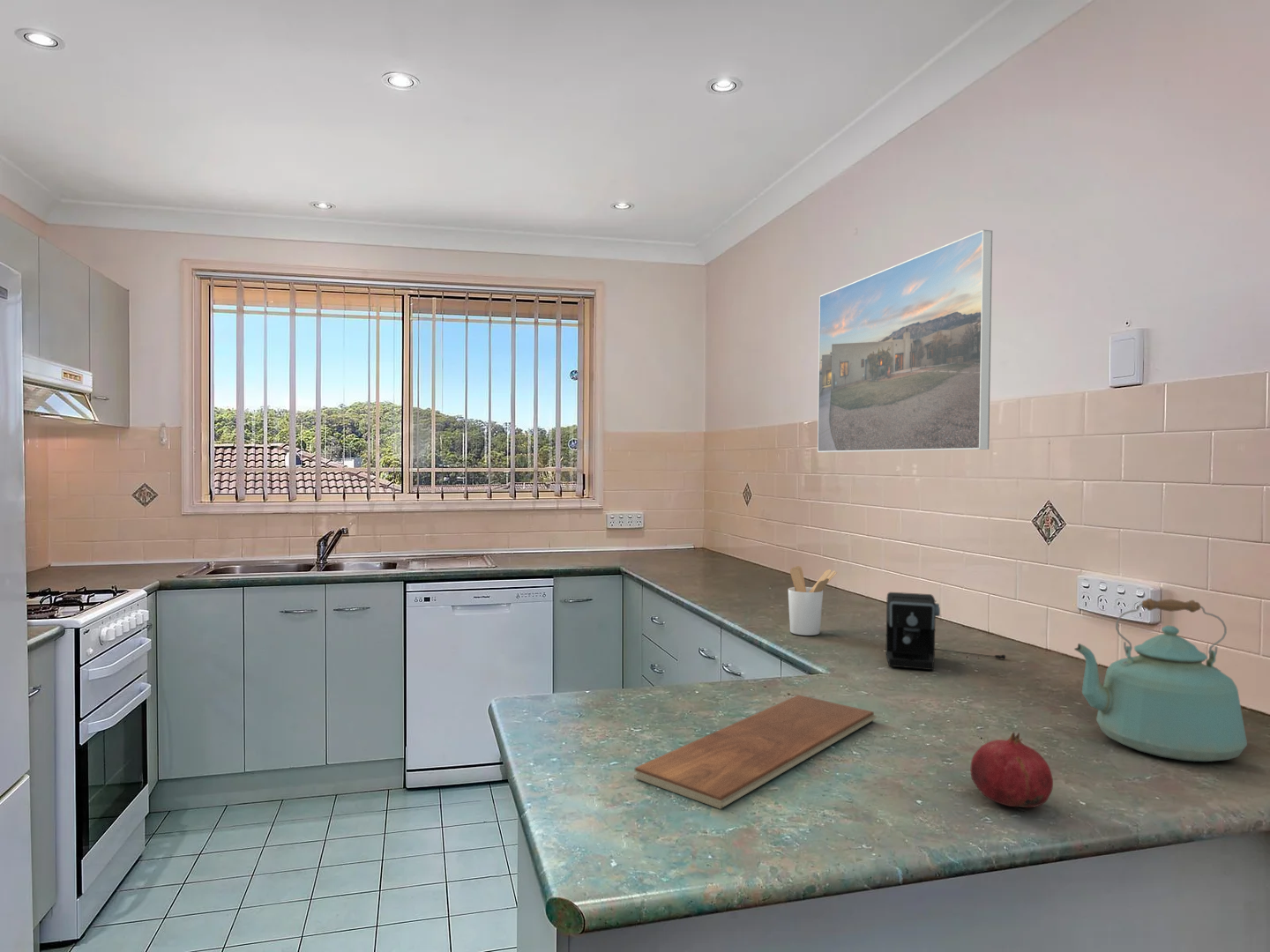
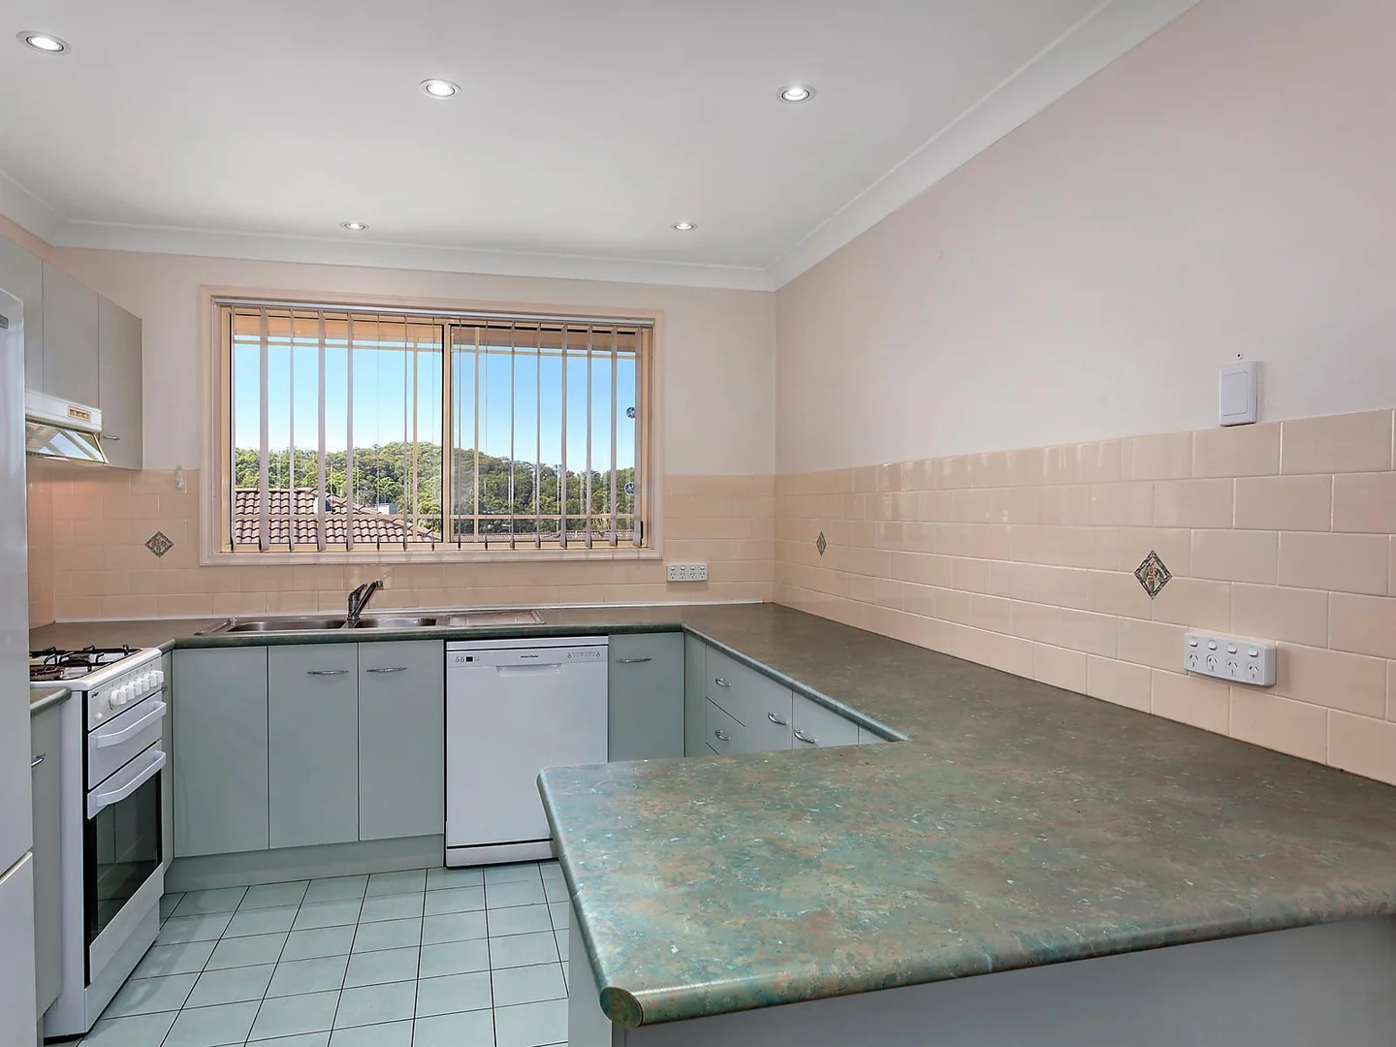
- fruit (1011, 767)
- chopping board (767, 741)
- utensil holder (812, 599)
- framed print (890, 360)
- kettle (1155, 671)
- coffee maker (934, 630)
